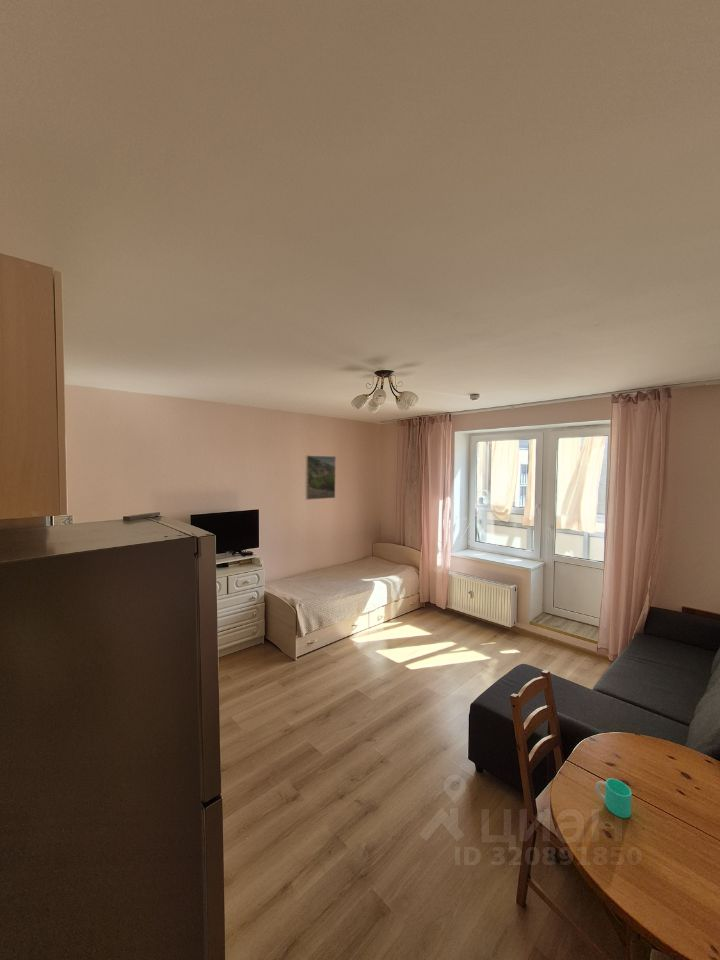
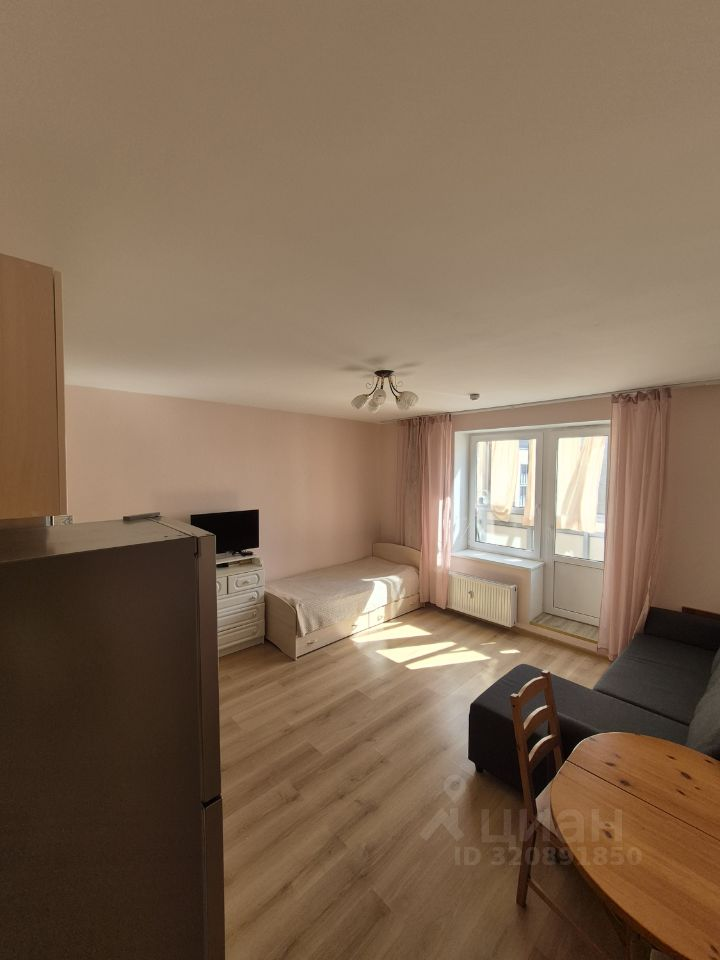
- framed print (320, 477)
- cup (612, 795)
